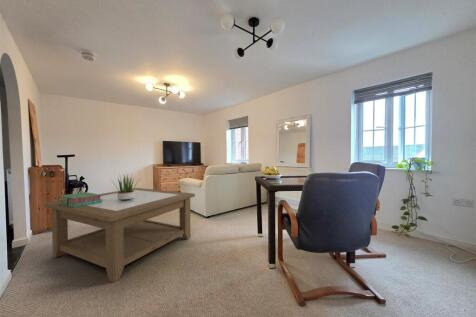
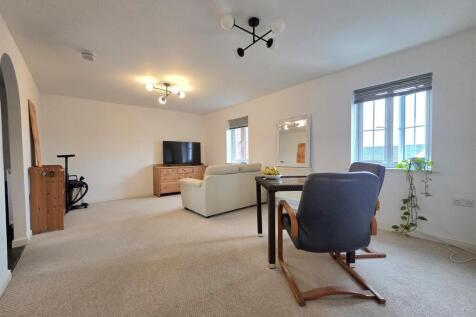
- stack of books (80, 198)
- potted plant (125, 186)
- coffee table (128, 222)
